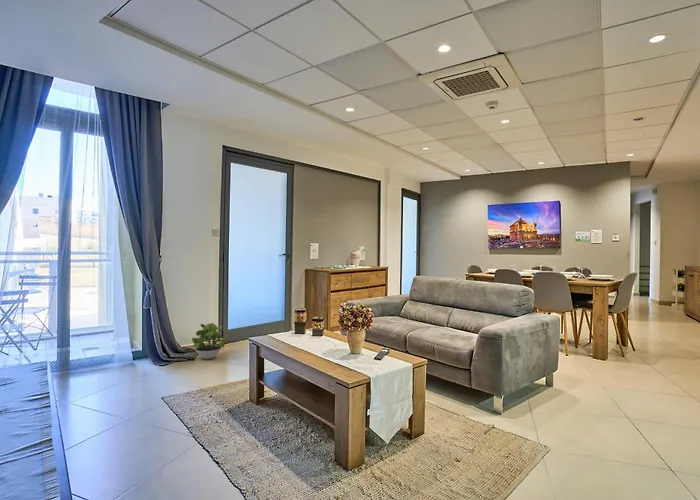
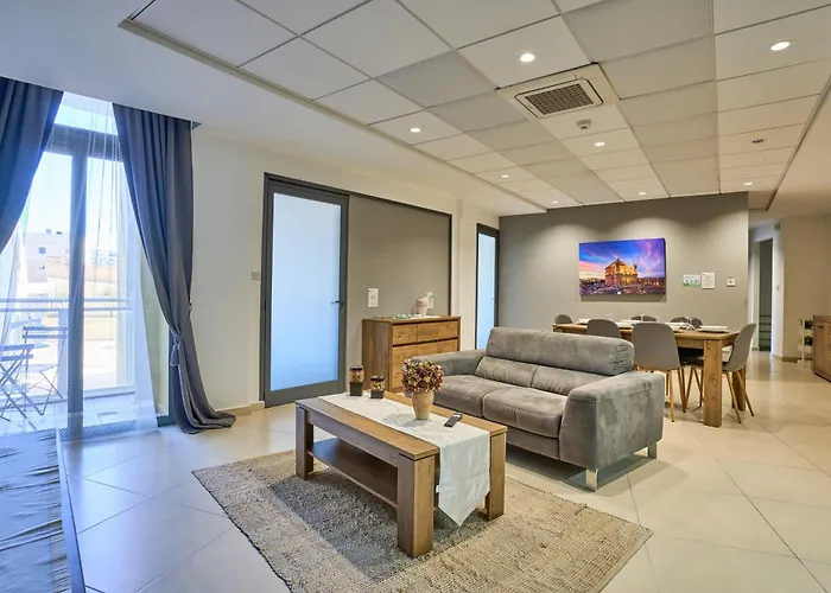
- potted plant (208, 339)
